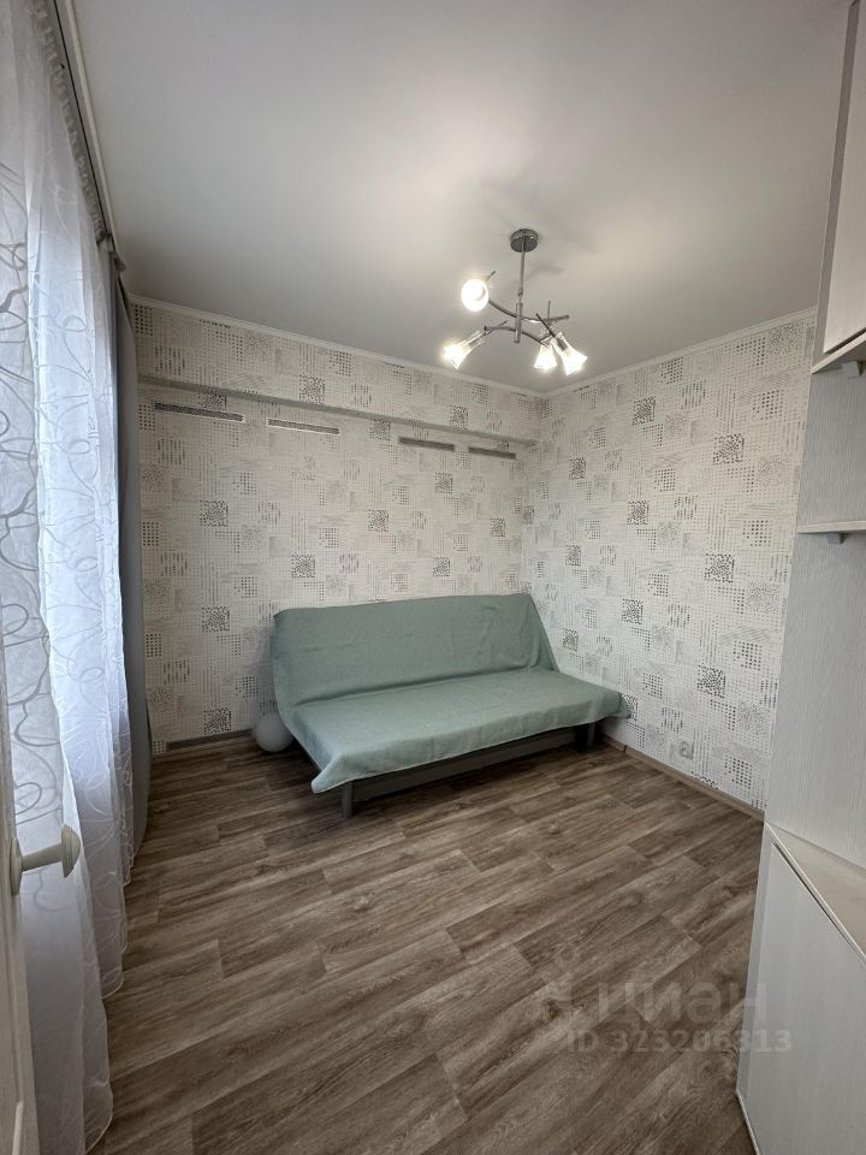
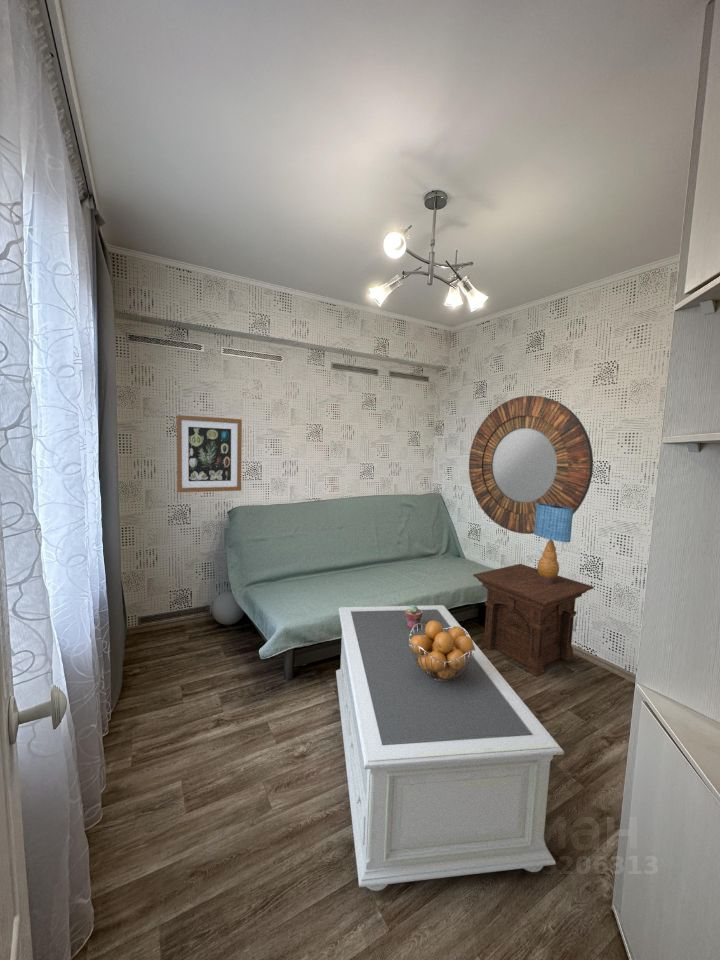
+ coffee table (415, 703)
+ wall art (210, 454)
+ home mirror (521, 465)
+ potted succulent (413, 615)
+ fruit basket (441, 650)
+ side table (528, 615)
+ table lamp (551, 542)
